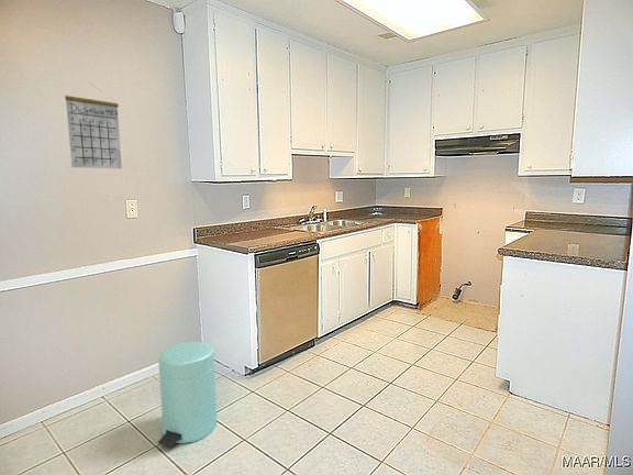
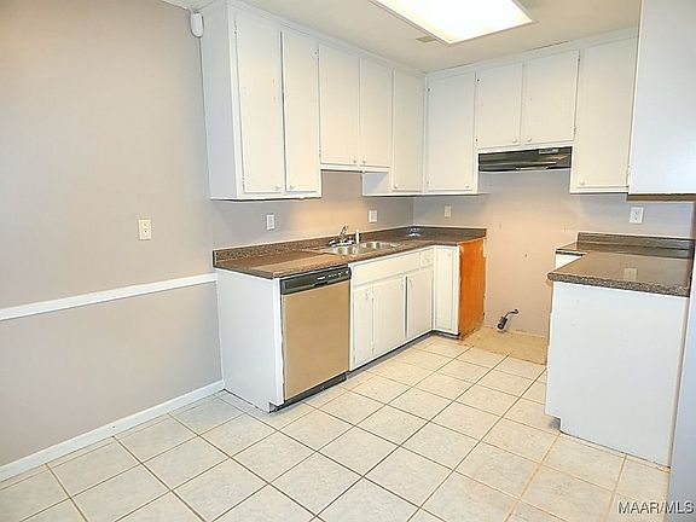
- calendar (95, 125)
- trash can (185, 391)
